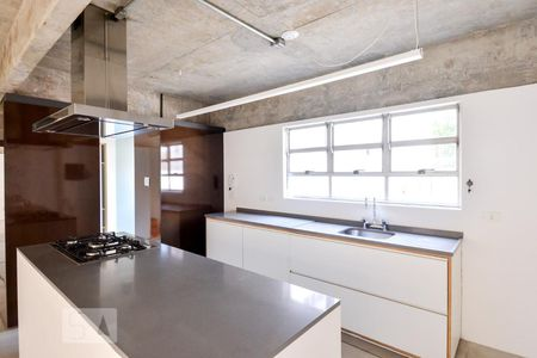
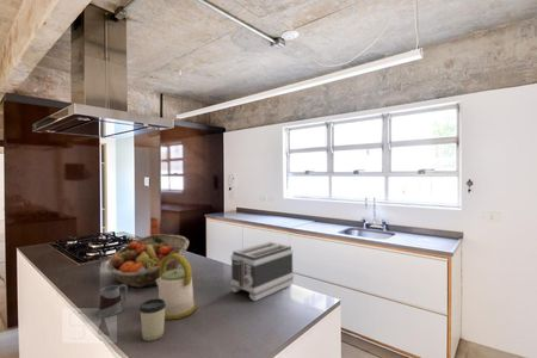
+ toaster (260, 268)
+ kettle (173, 280)
+ mug (113, 298)
+ cup (153, 319)
+ fruit basket (149, 258)
